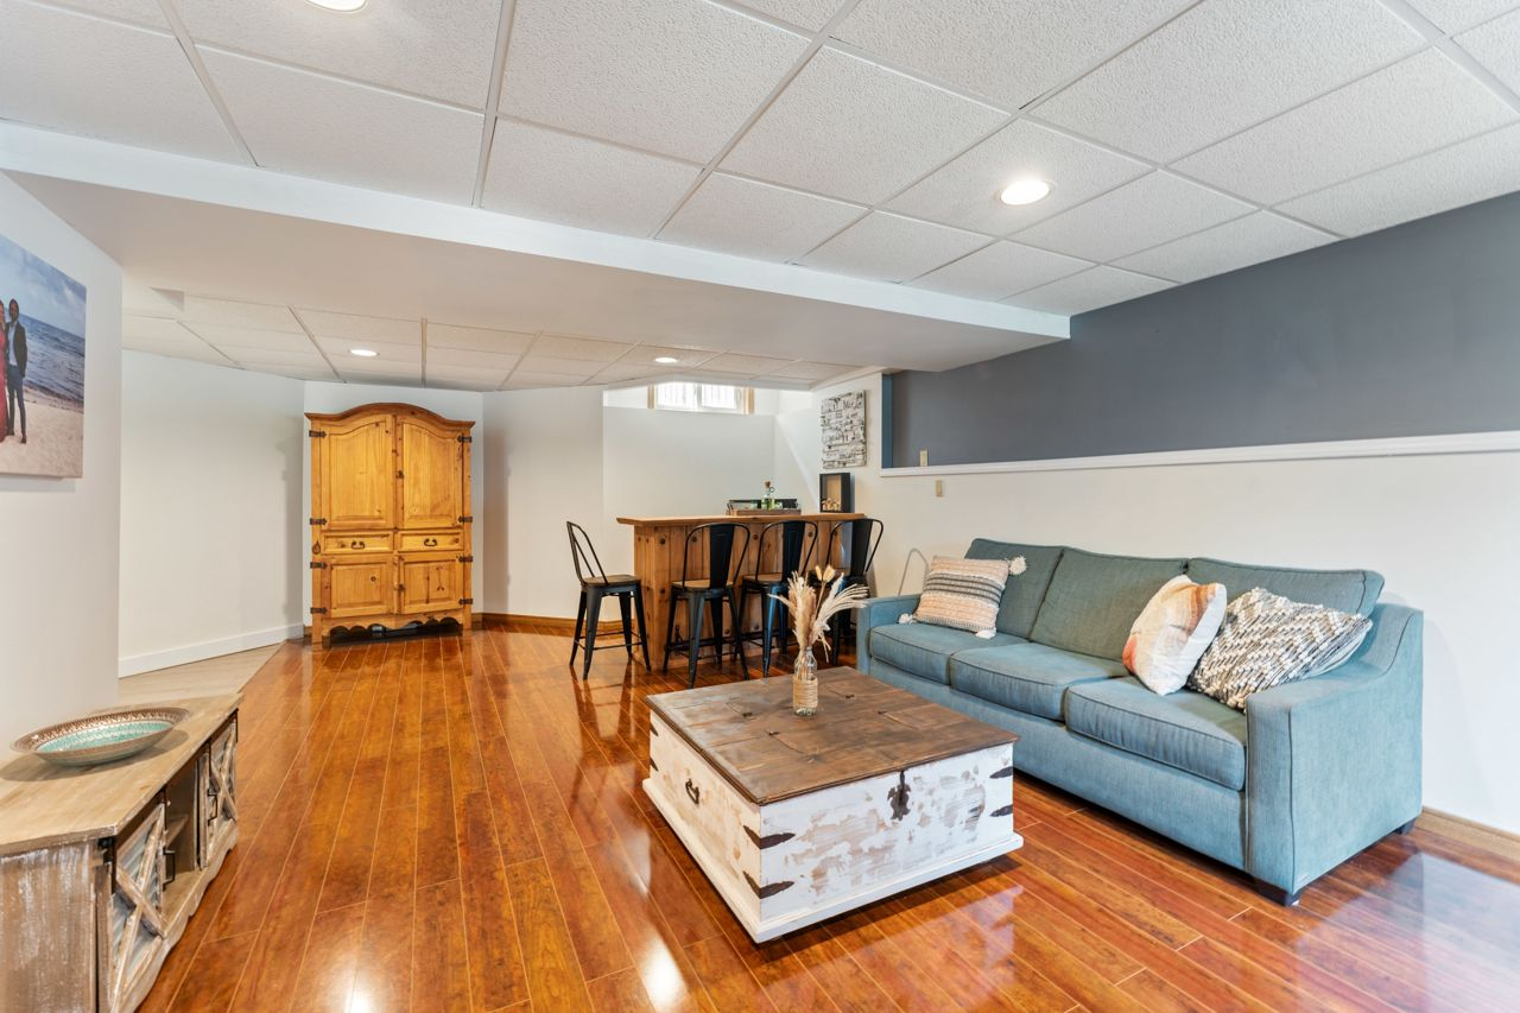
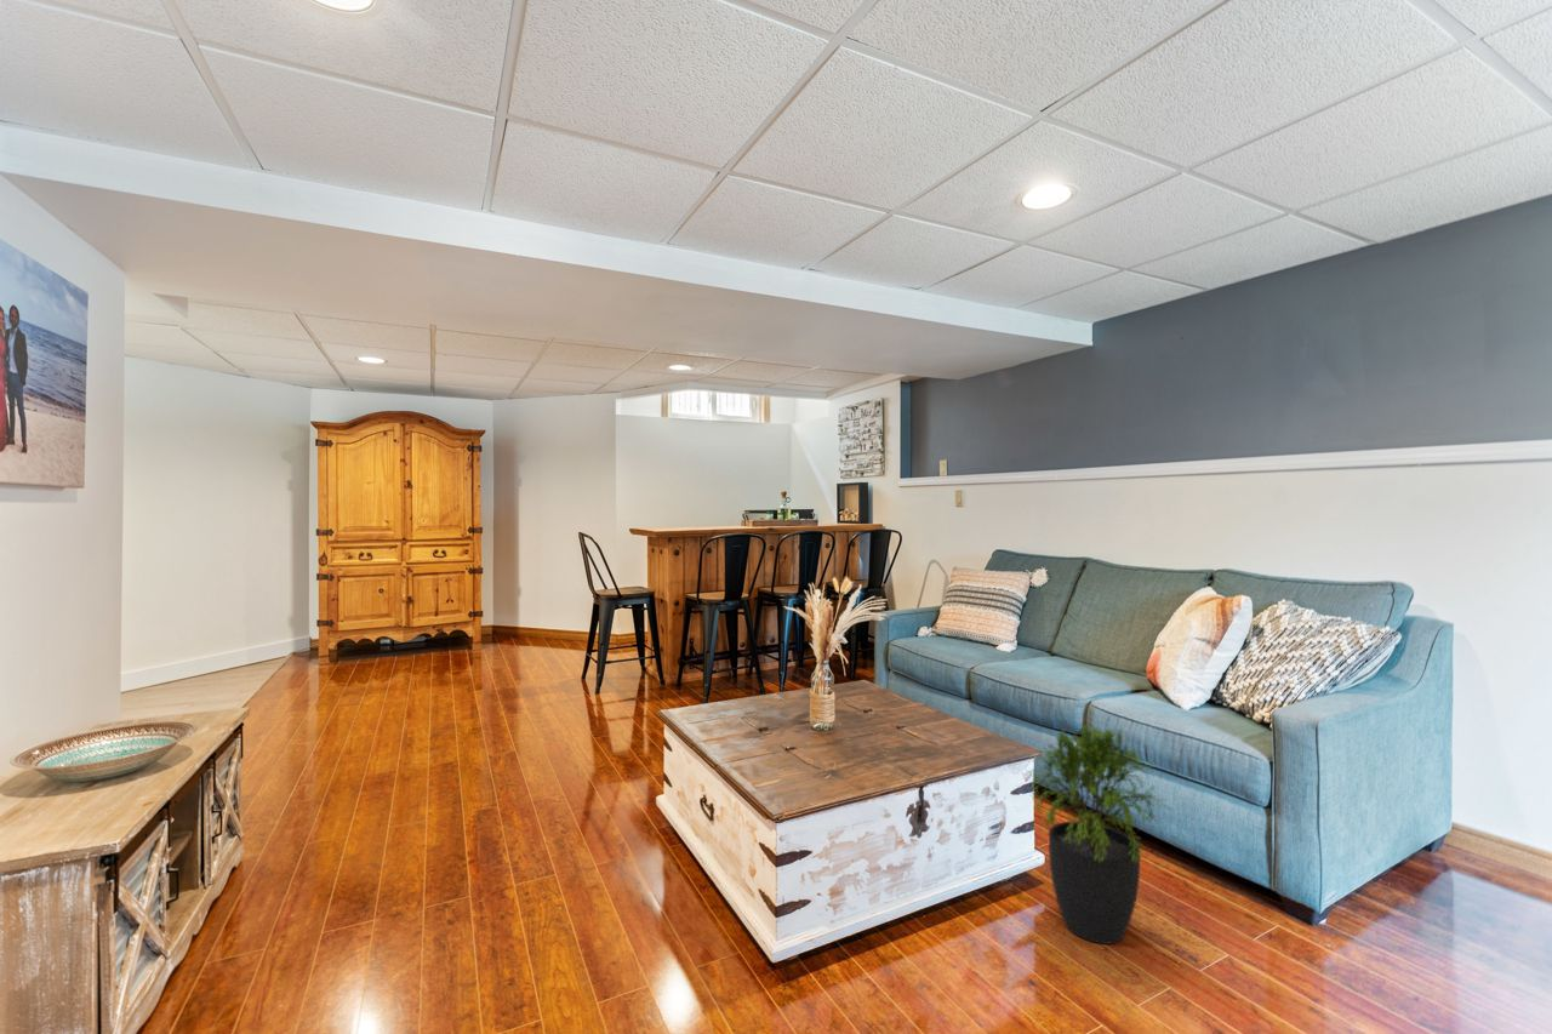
+ potted plant (1085, 823)
